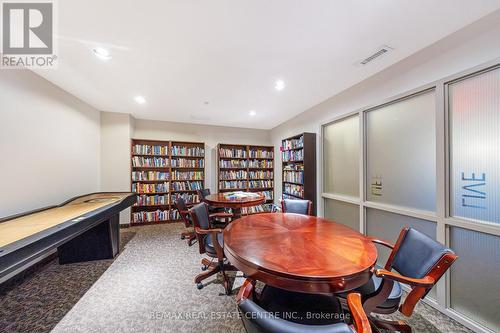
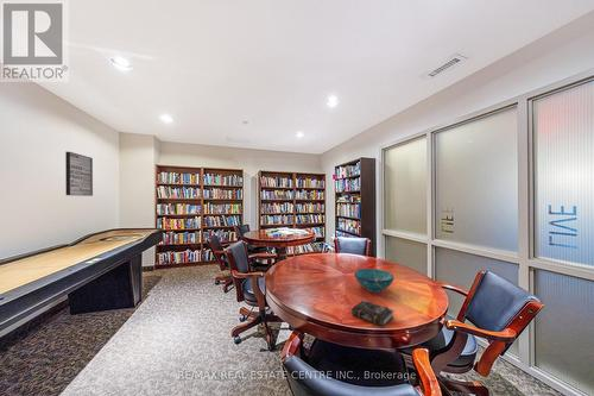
+ book (372, 312)
+ wall art (80, 175)
+ bowl (373, 281)
